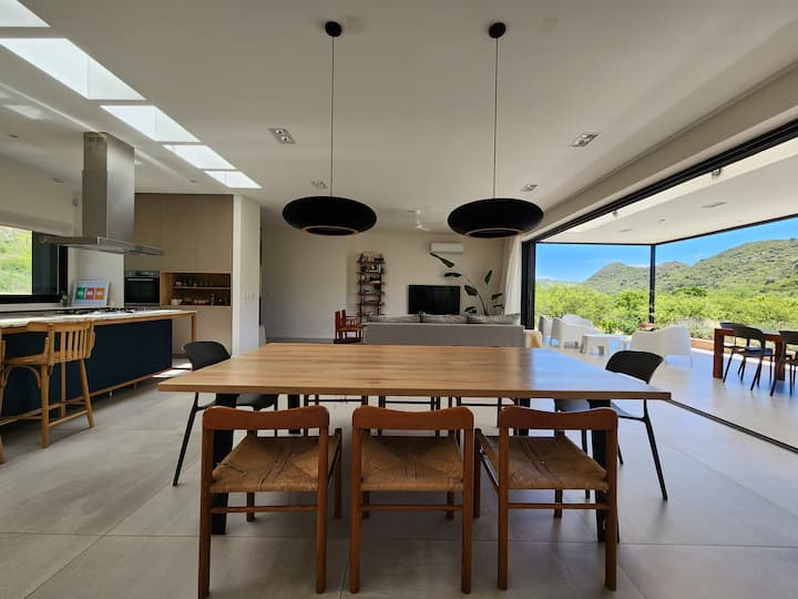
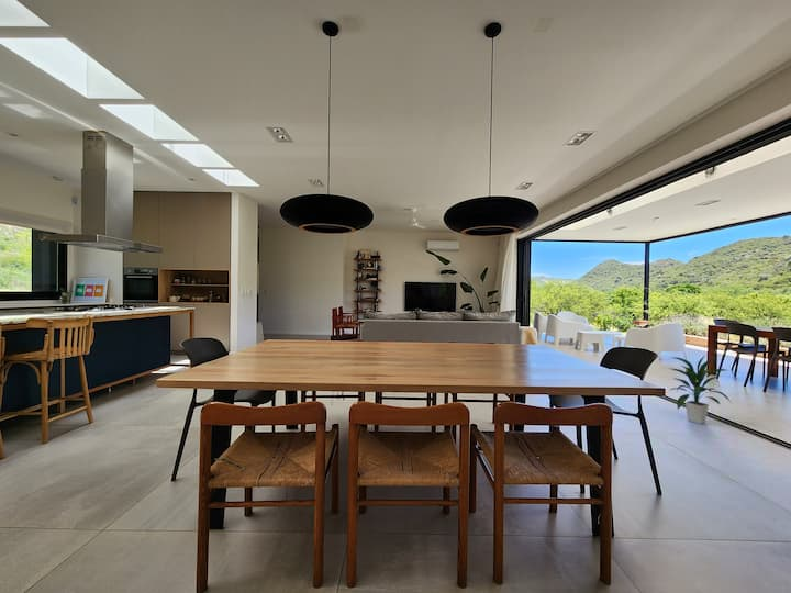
+ indoor plant (694, 387)
